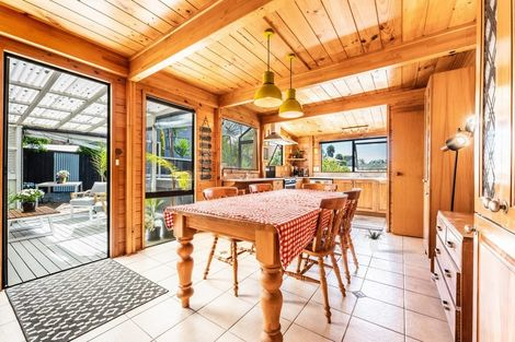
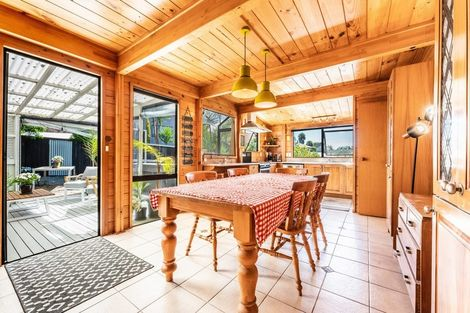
- potted plant (373, 240)
